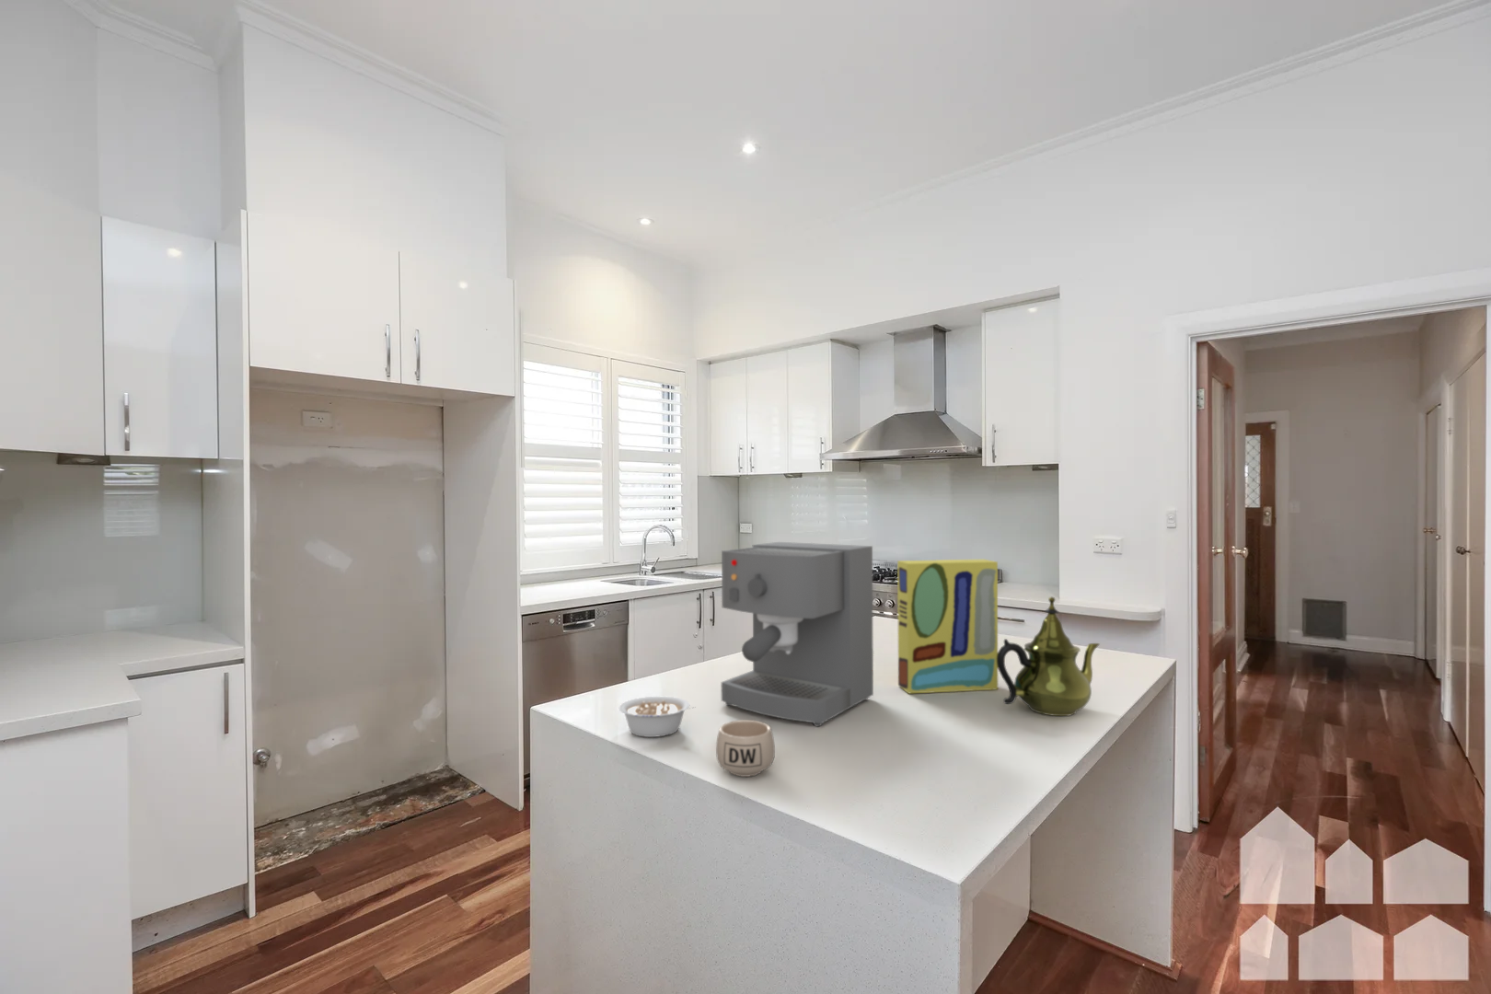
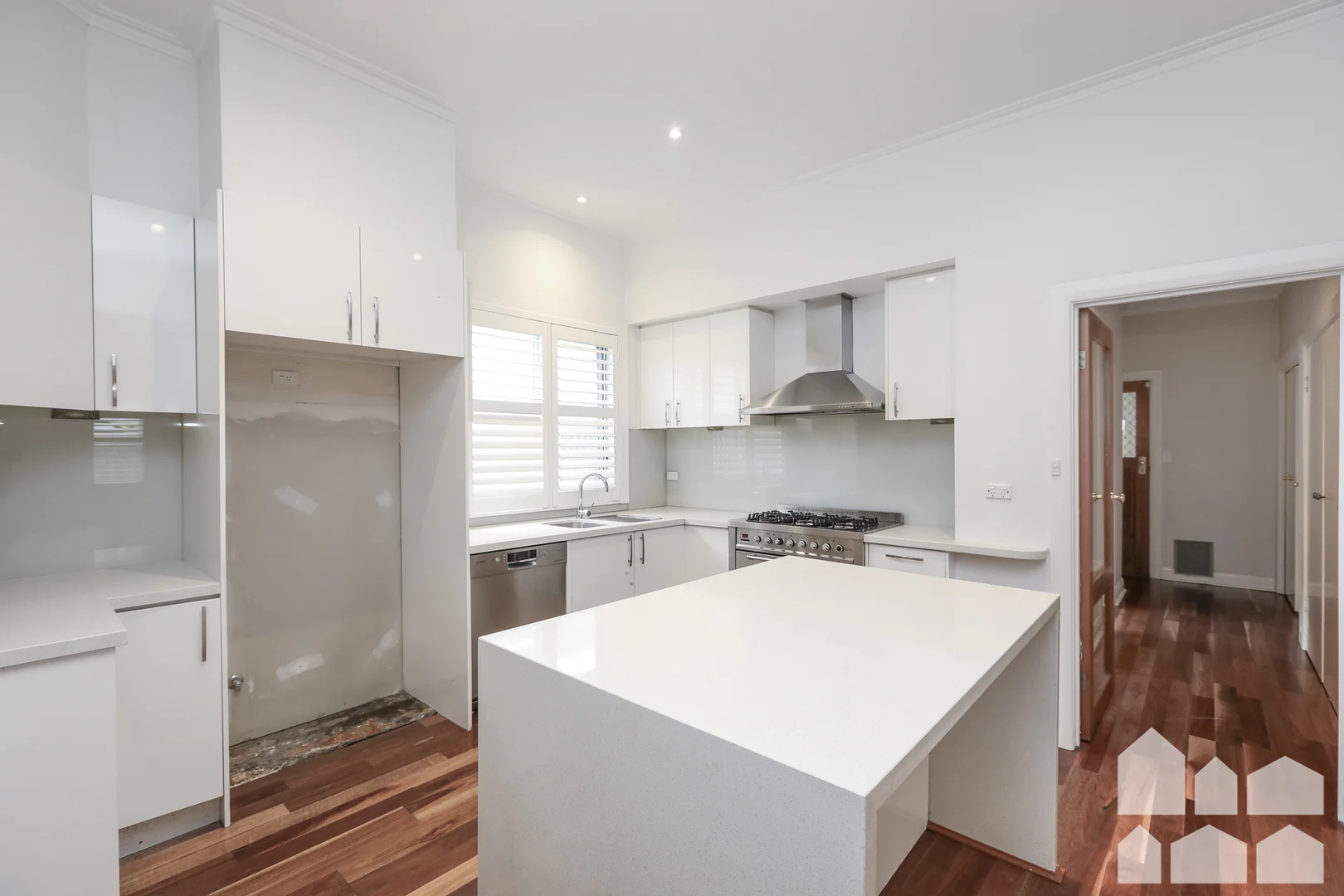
- mug (746, 747)
- legume (657, 714)
- cereal box (947, 623)
- teapot (1049, 652)
- coffee maker (801, 627)
